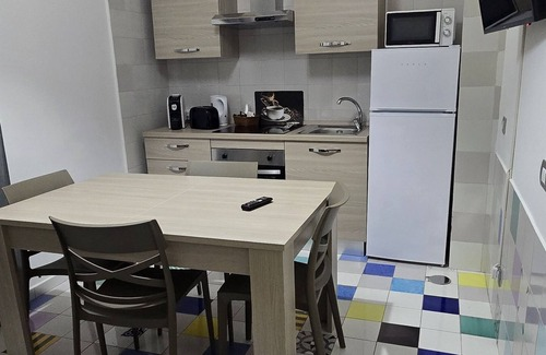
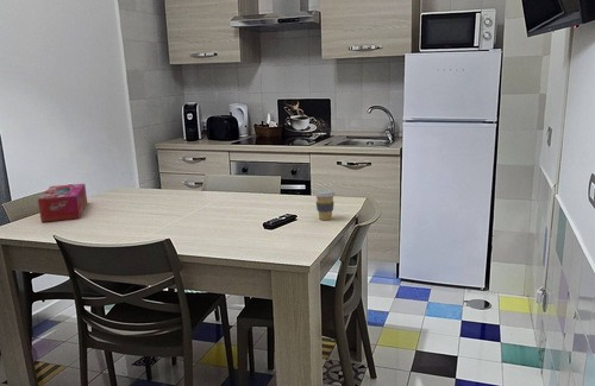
+ tissue box (64, 201)
+ coffee cup (325, 204)
